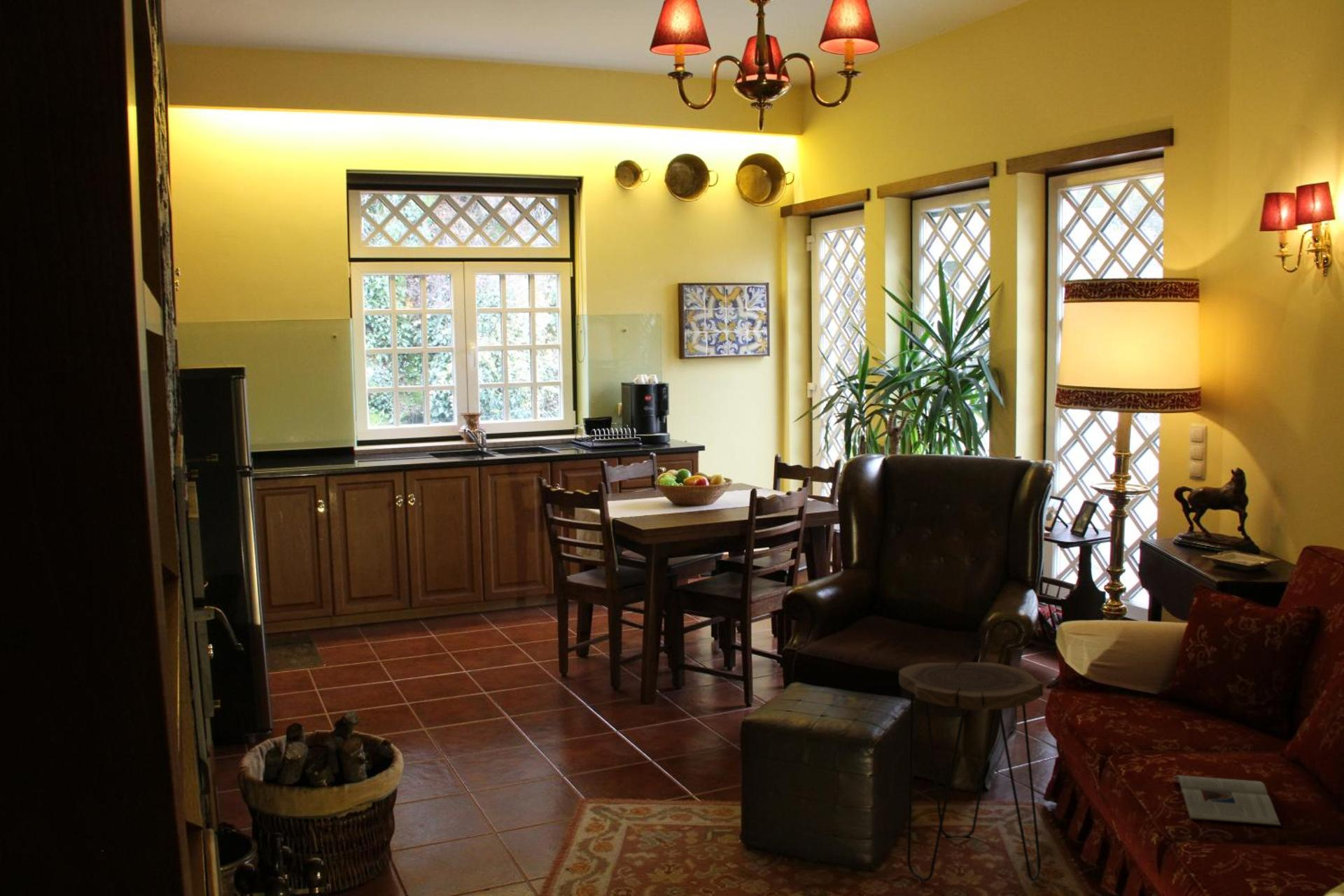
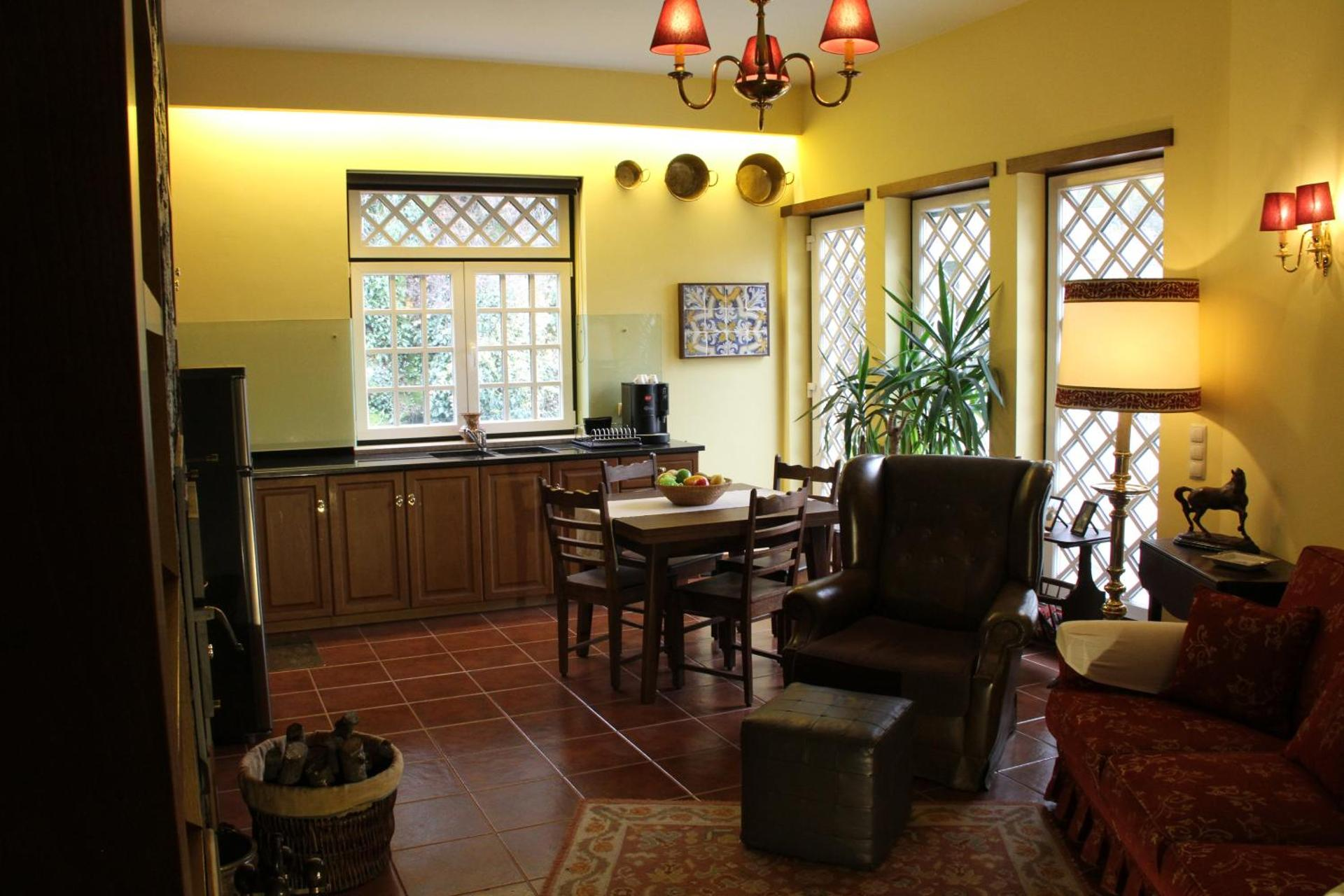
- magazine (1224, 794)
- side table (981, 774)
